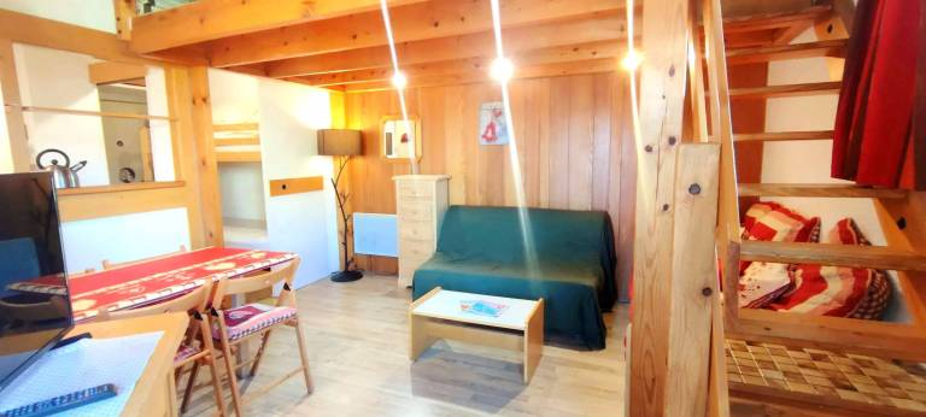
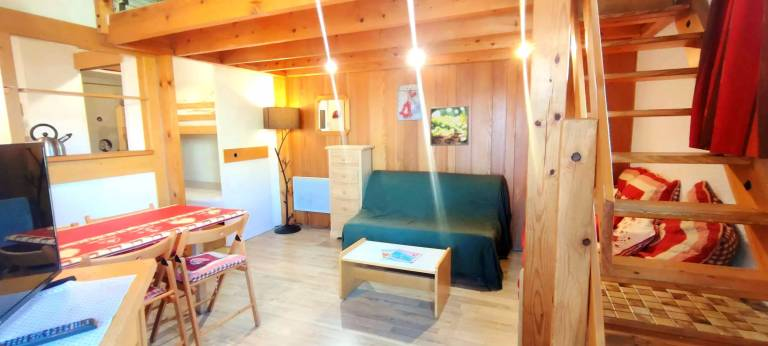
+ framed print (448, 126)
